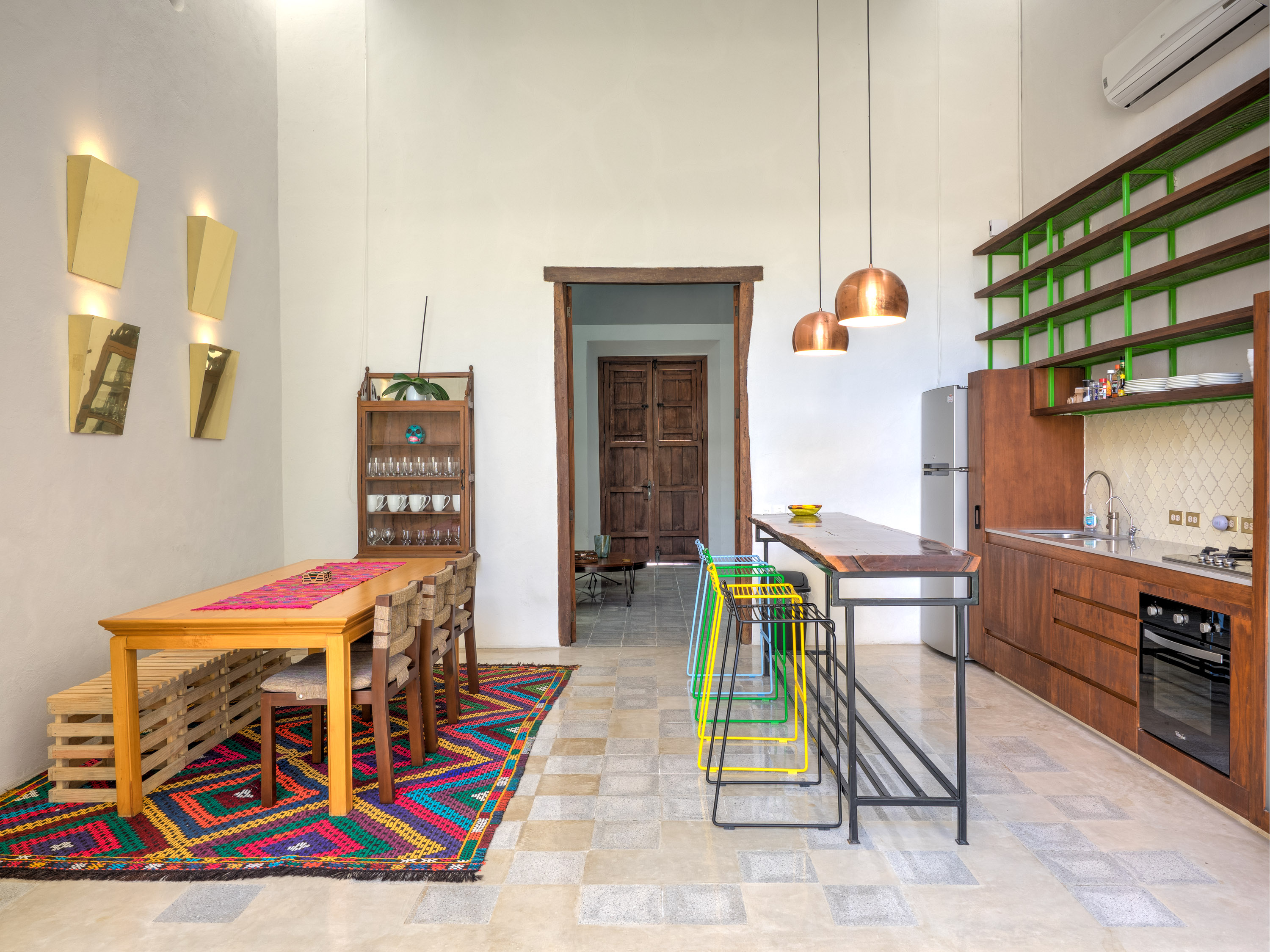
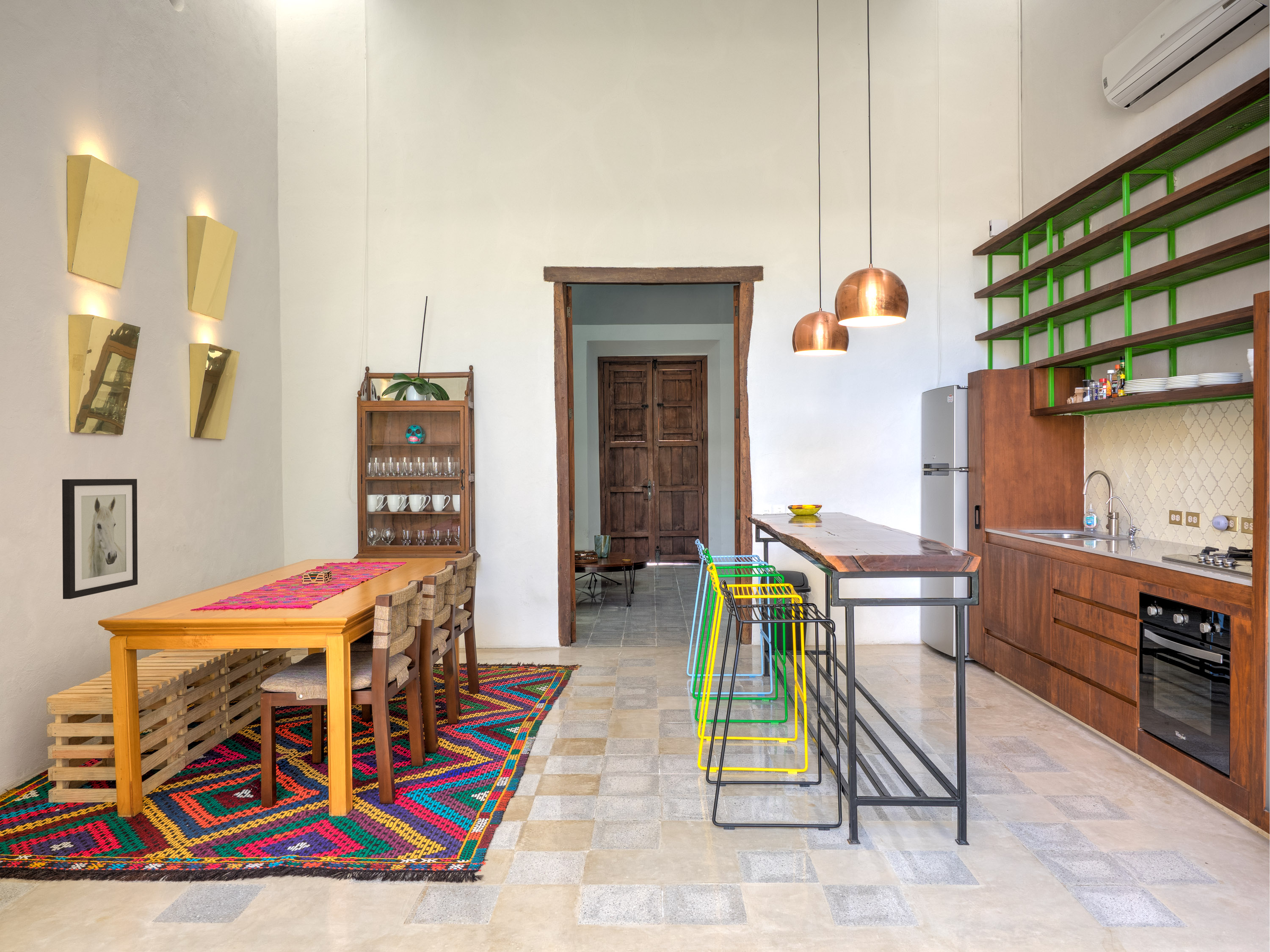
+ wall art (102, 535)
